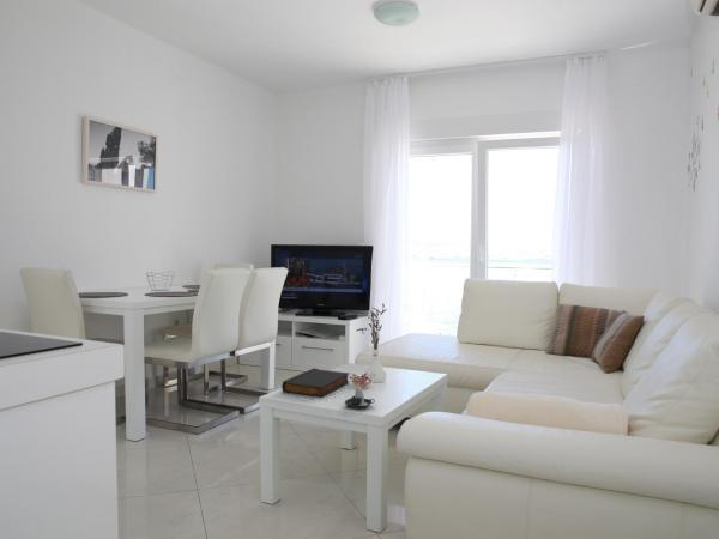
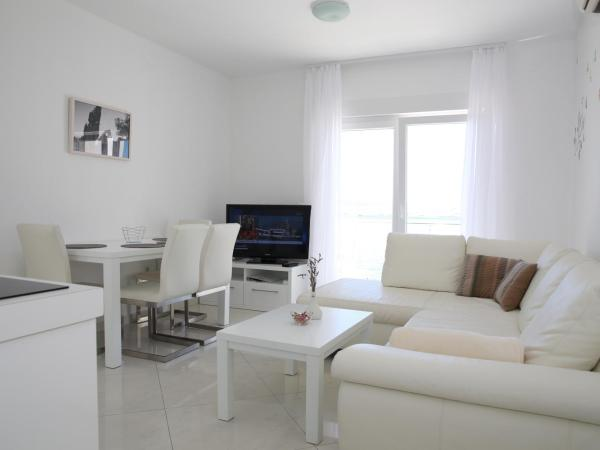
- candle (360, 393)
- book (316, 381)
